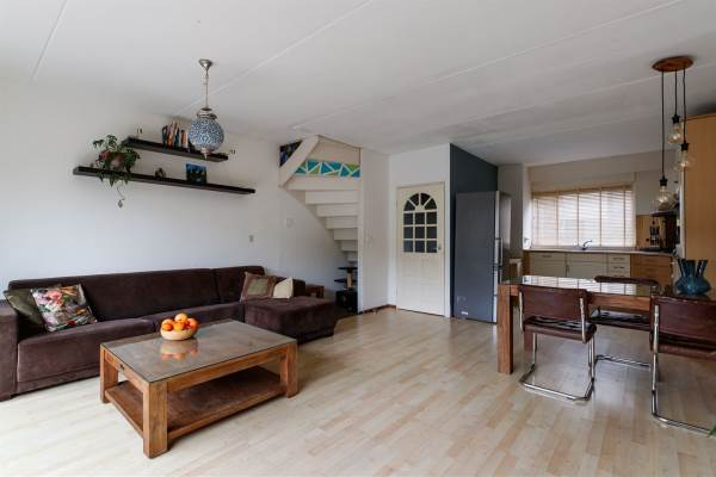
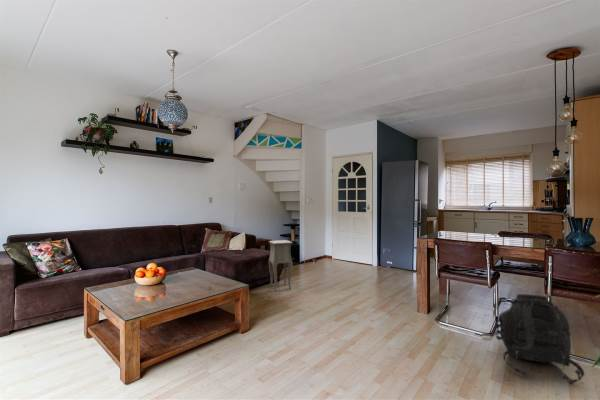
+ backpack (534, 328)
+ side table (280, 262)
